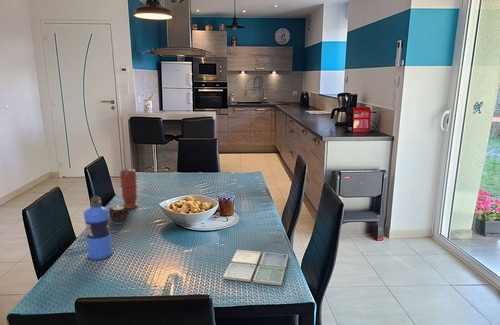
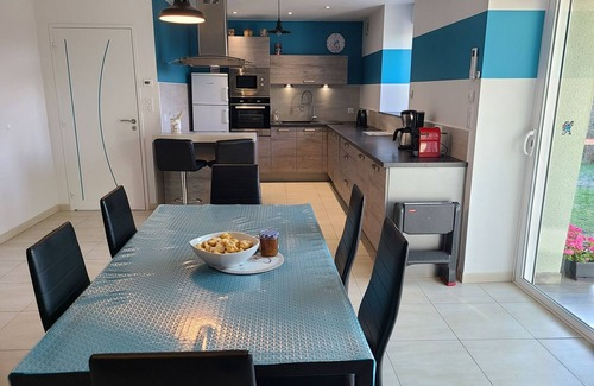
- water bottle (97, 226)
- spice grinder (129, 188)
- candle (118, 213)
- drink coaster (258, 266)
